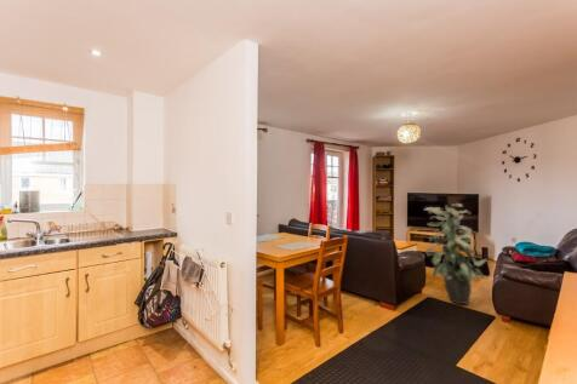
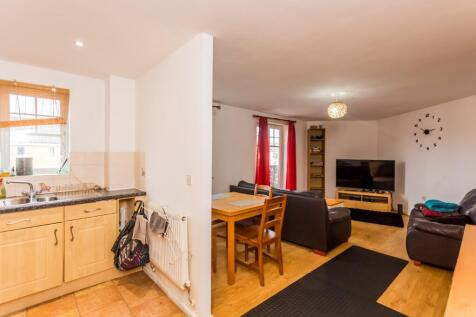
- indoor plant (452, 252)
